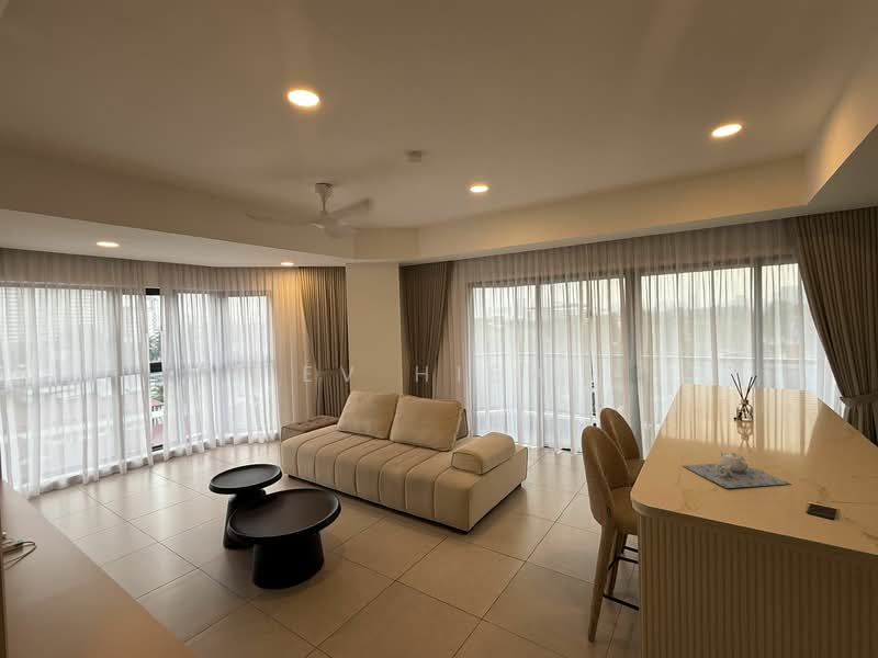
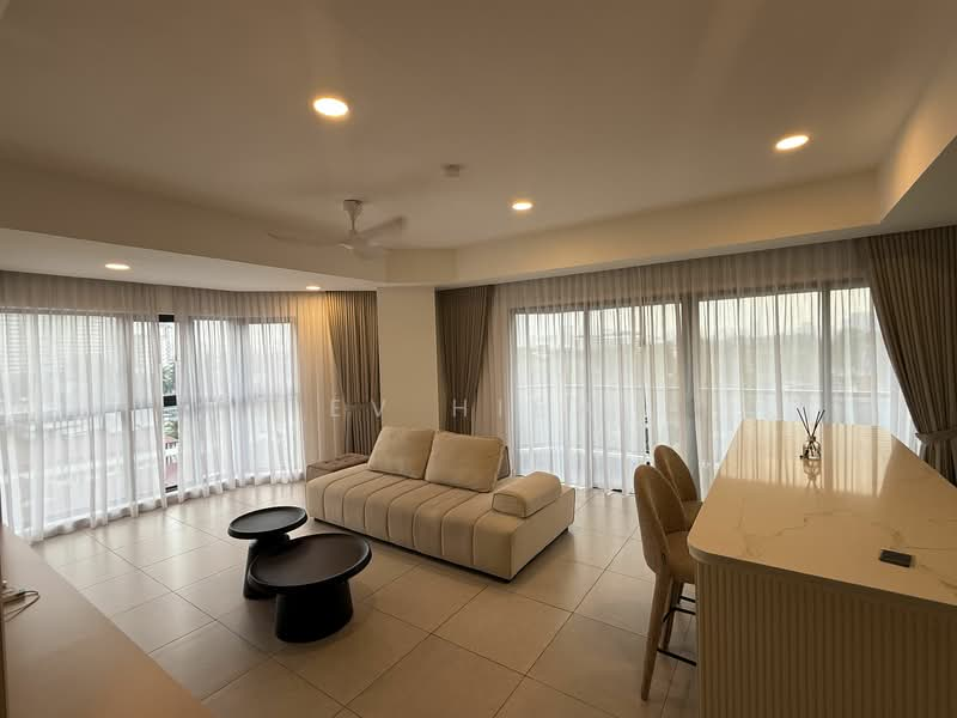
- teapot (732, 465)
